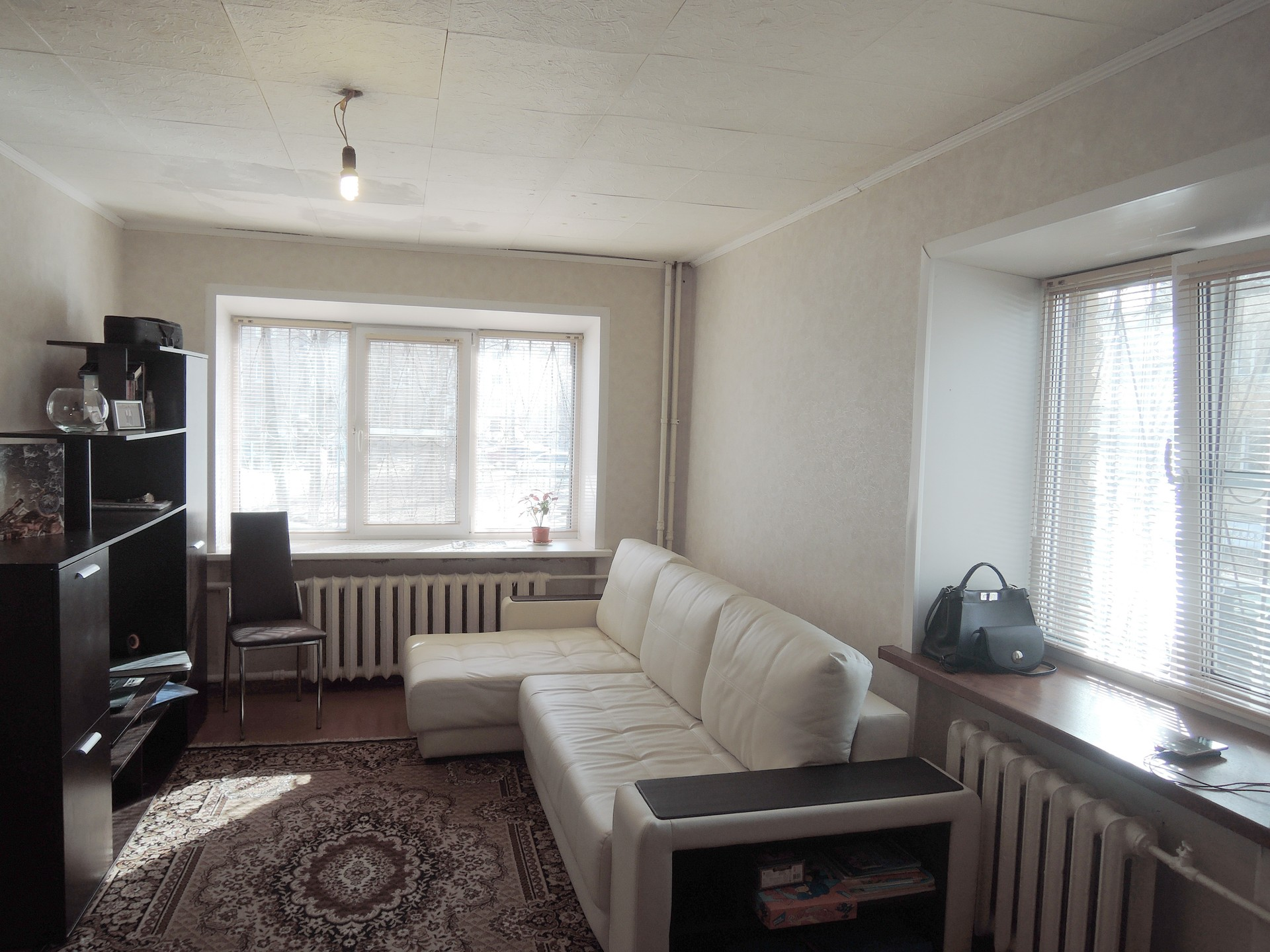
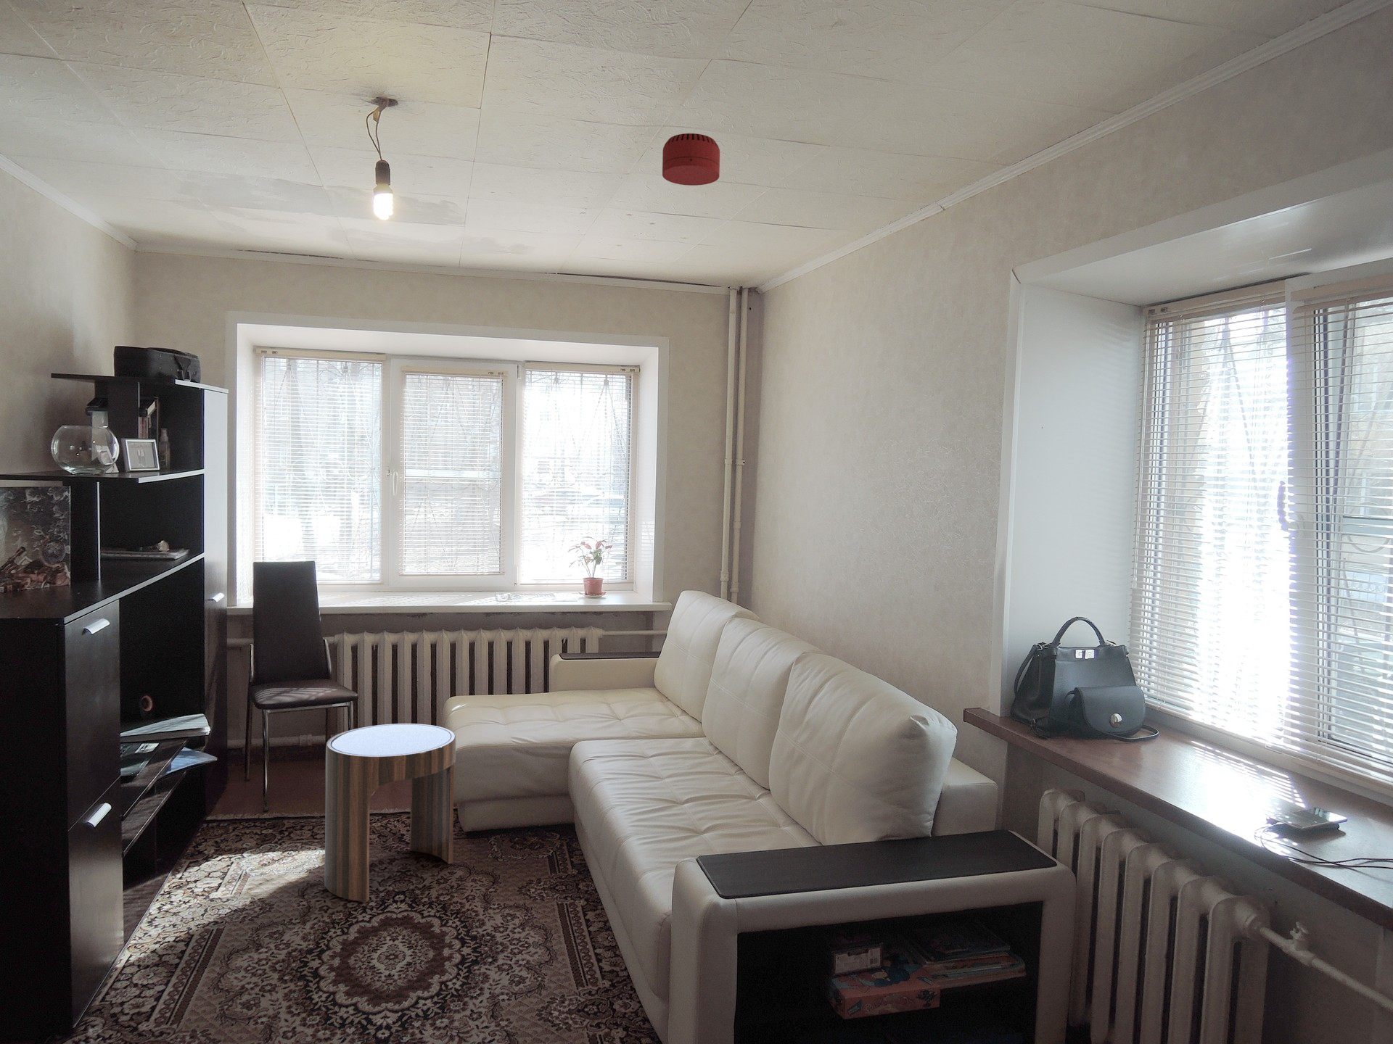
+ smoke detector (691, 158)
+ side table (410, 806)
